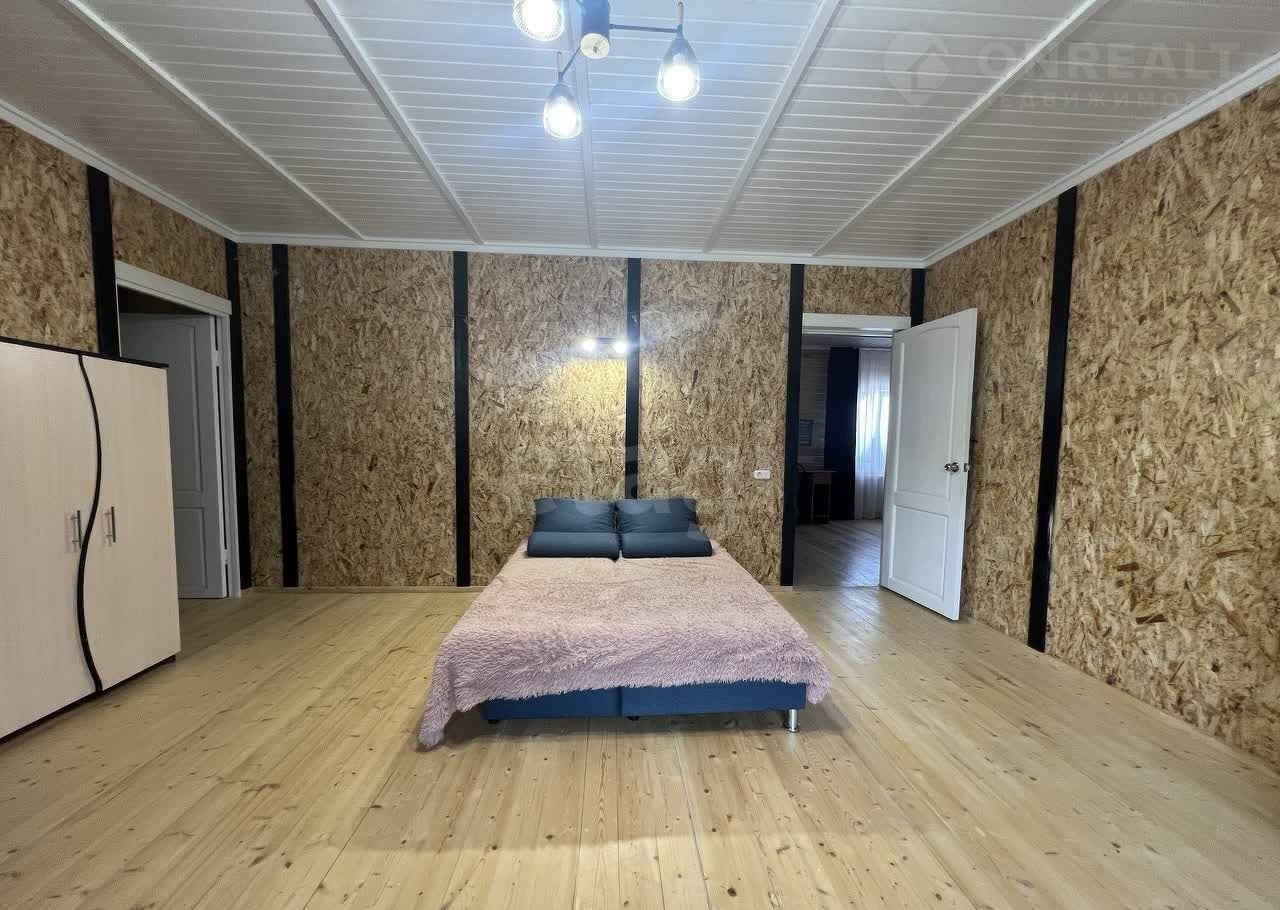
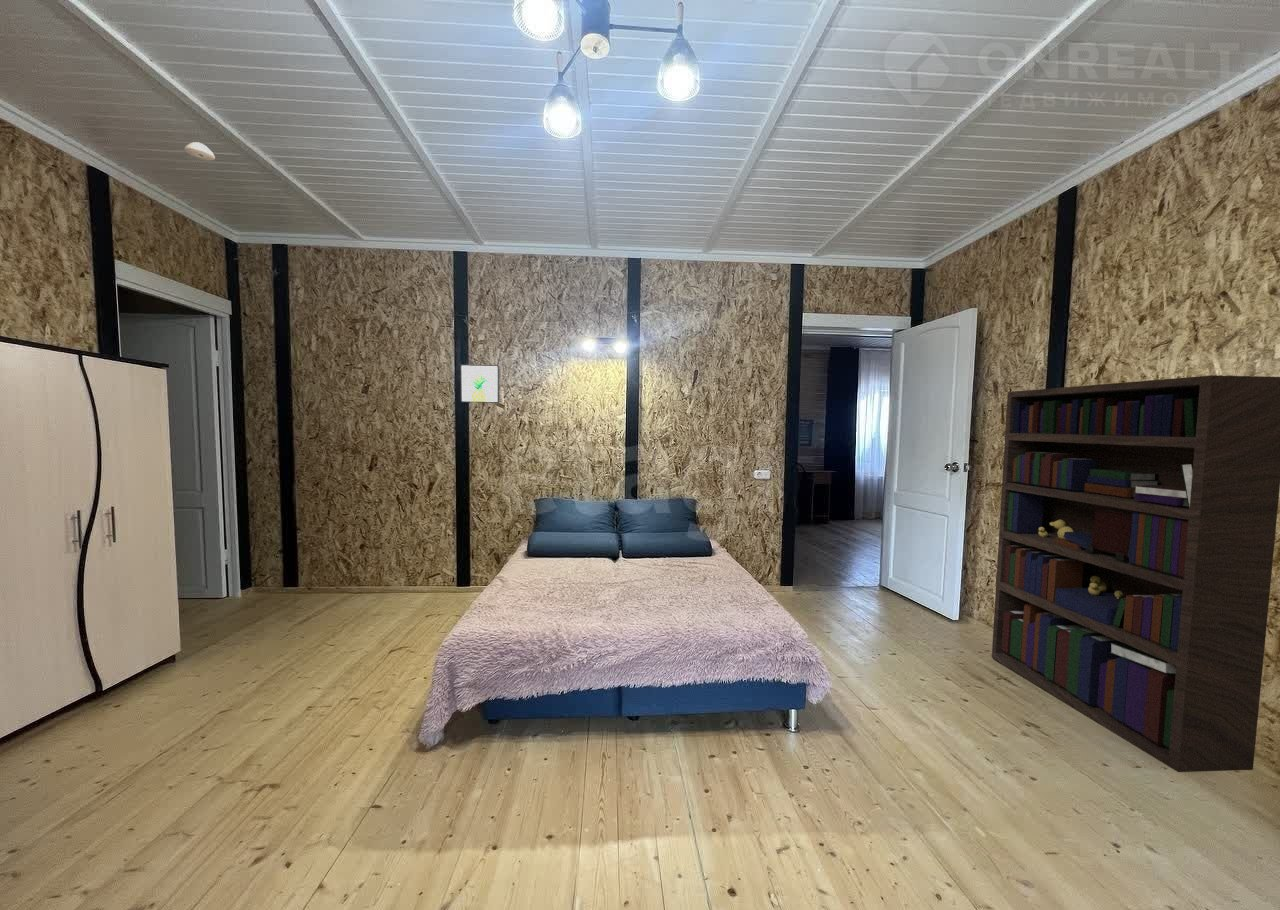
+ wall art (480, 383)
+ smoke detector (199, 149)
+ bookcase (1108, 547)
